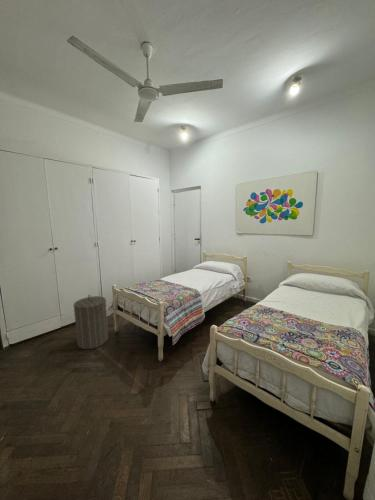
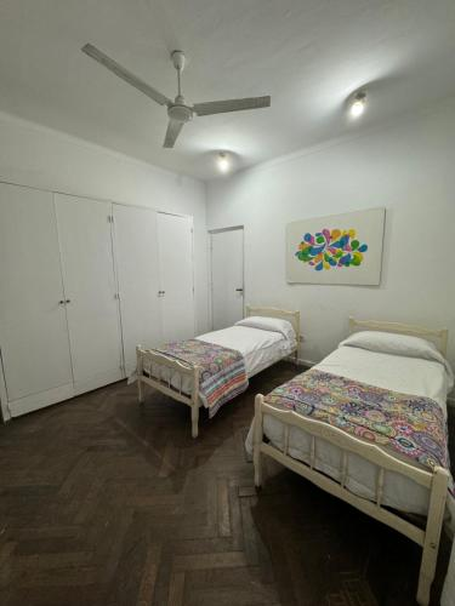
- laundry hamper (91, 318)
